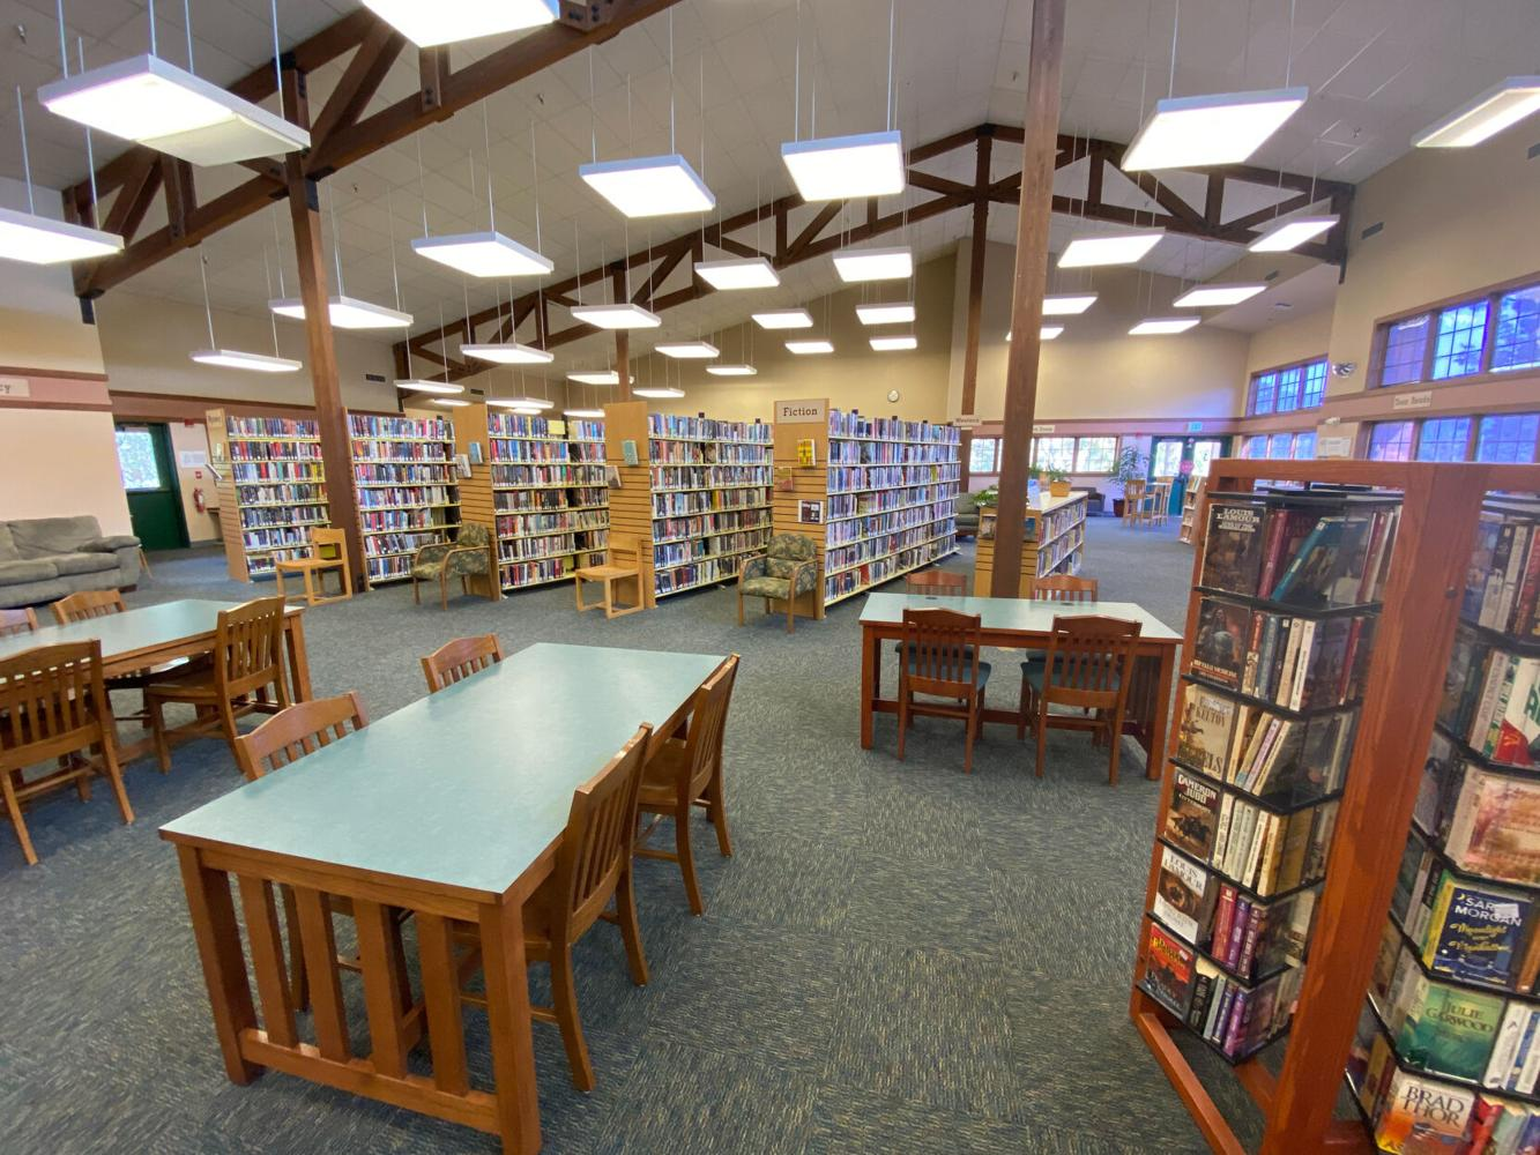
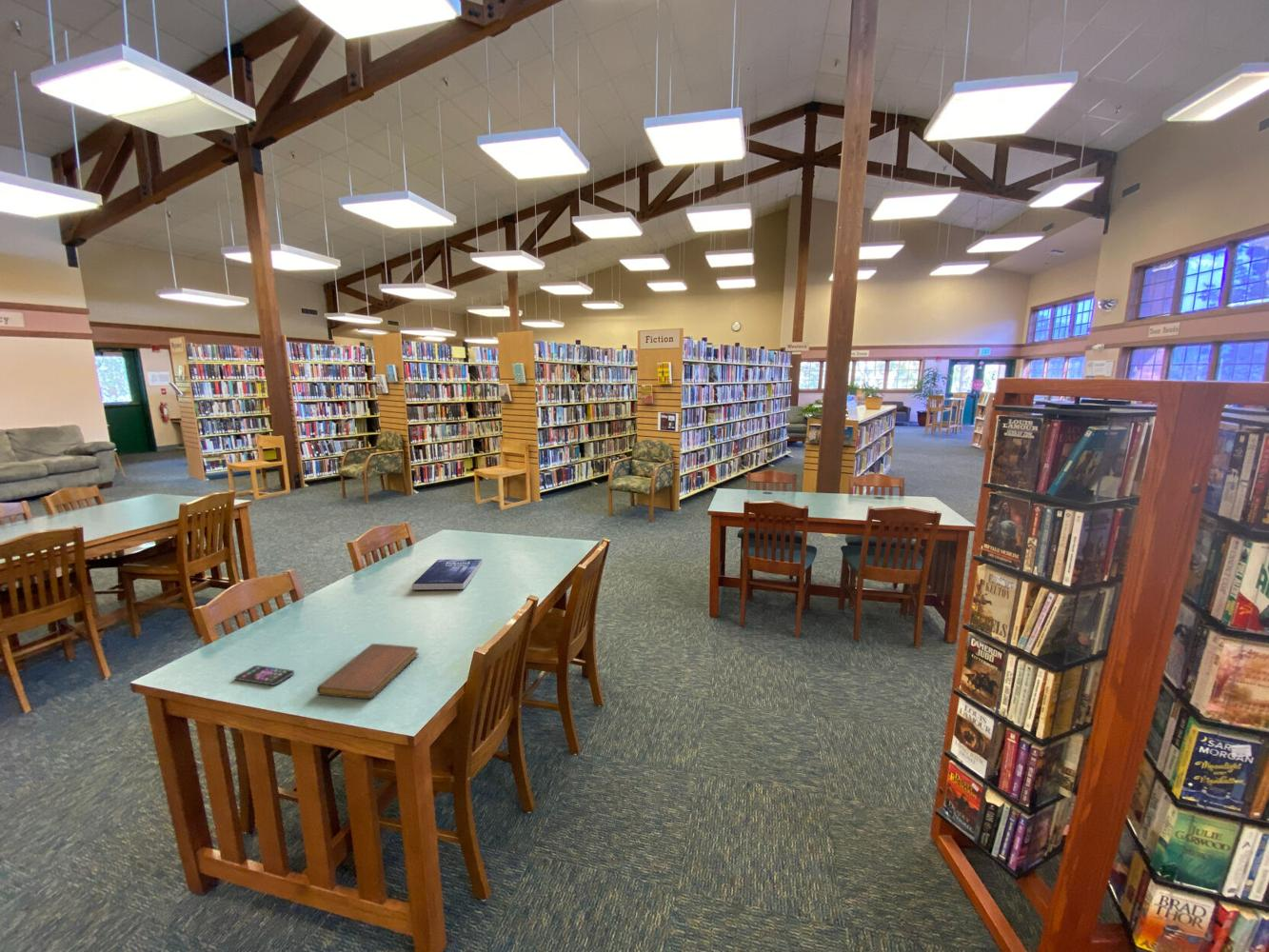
+ smartphone (265, 675)
+ book (449, 573)
+ notebook (370, 668)
